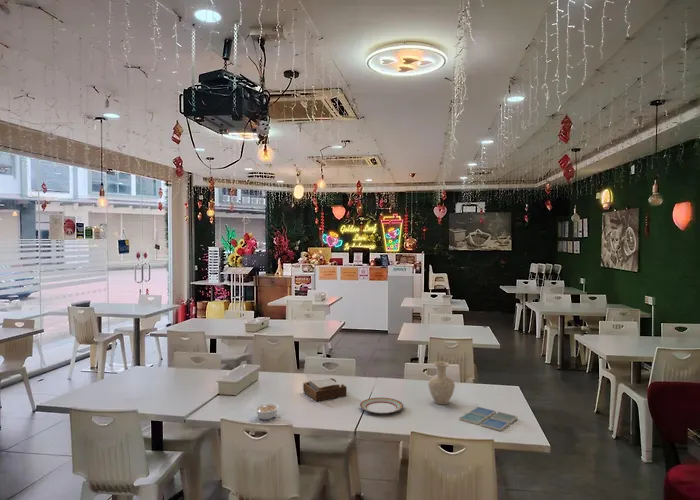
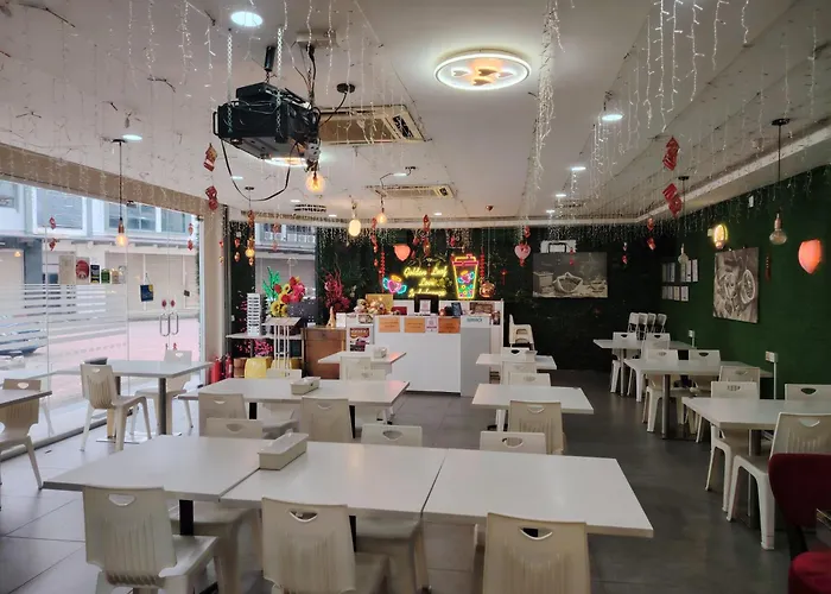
- legume (266, 411)
- drink coaster (488, 417)
- napkin holder (324, 387)
- vase (441, 382)
- plate (381, 406)
